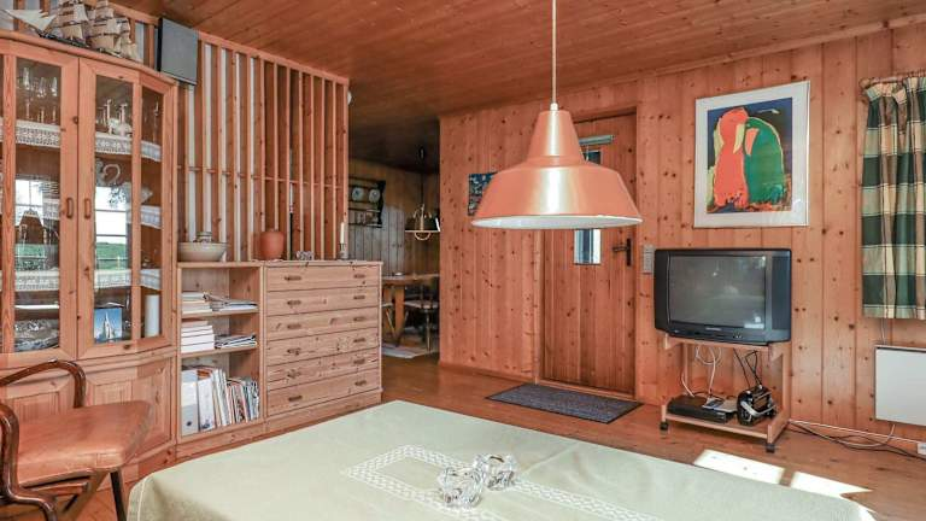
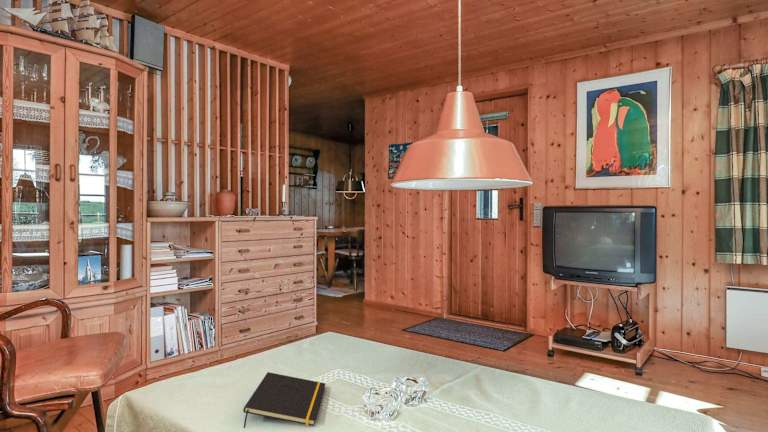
+ notepad (288, 396)
